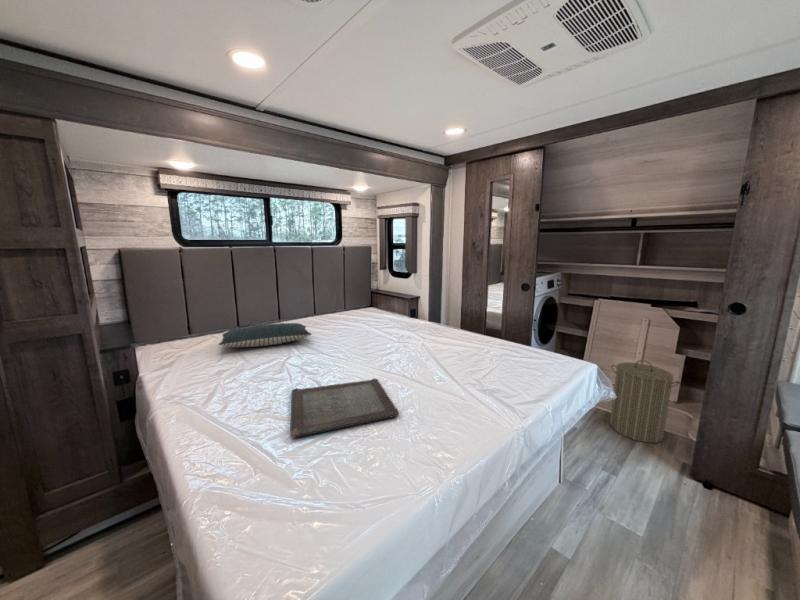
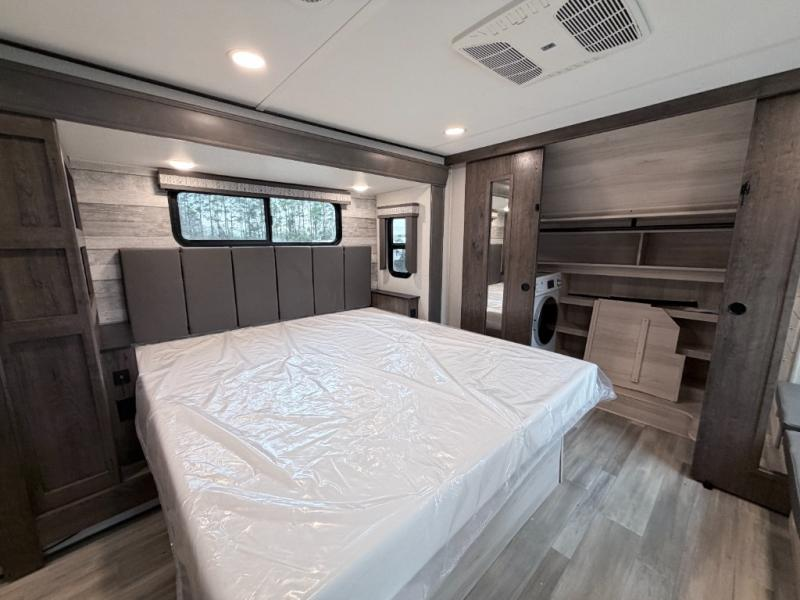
- pillow (266, 334)
- serving tray (341, 402)
- laundry hamper (640, 396)
